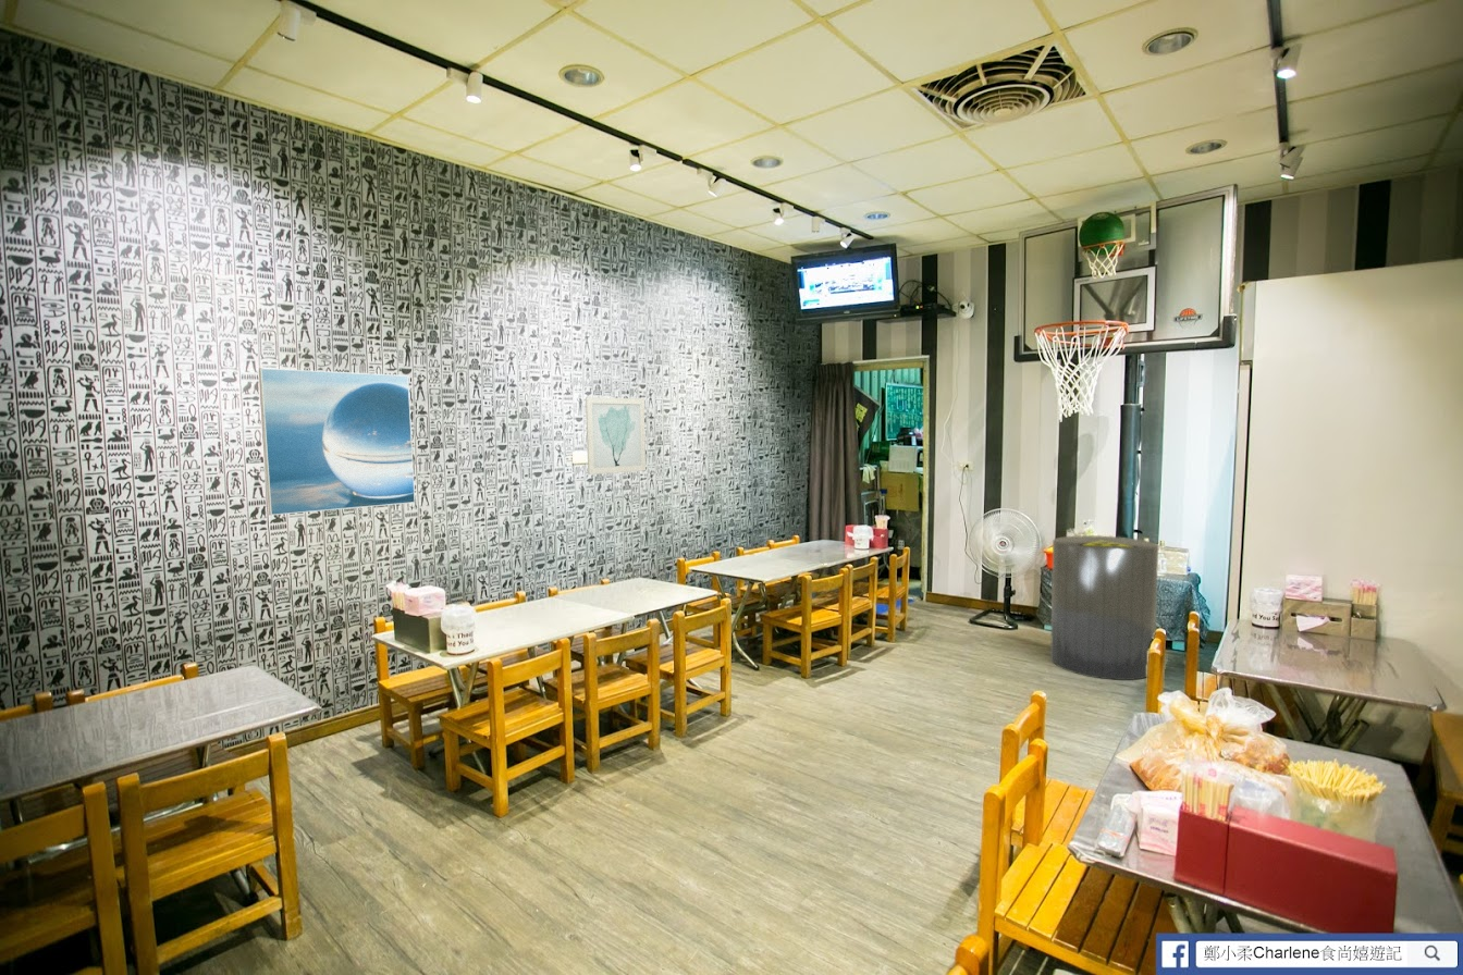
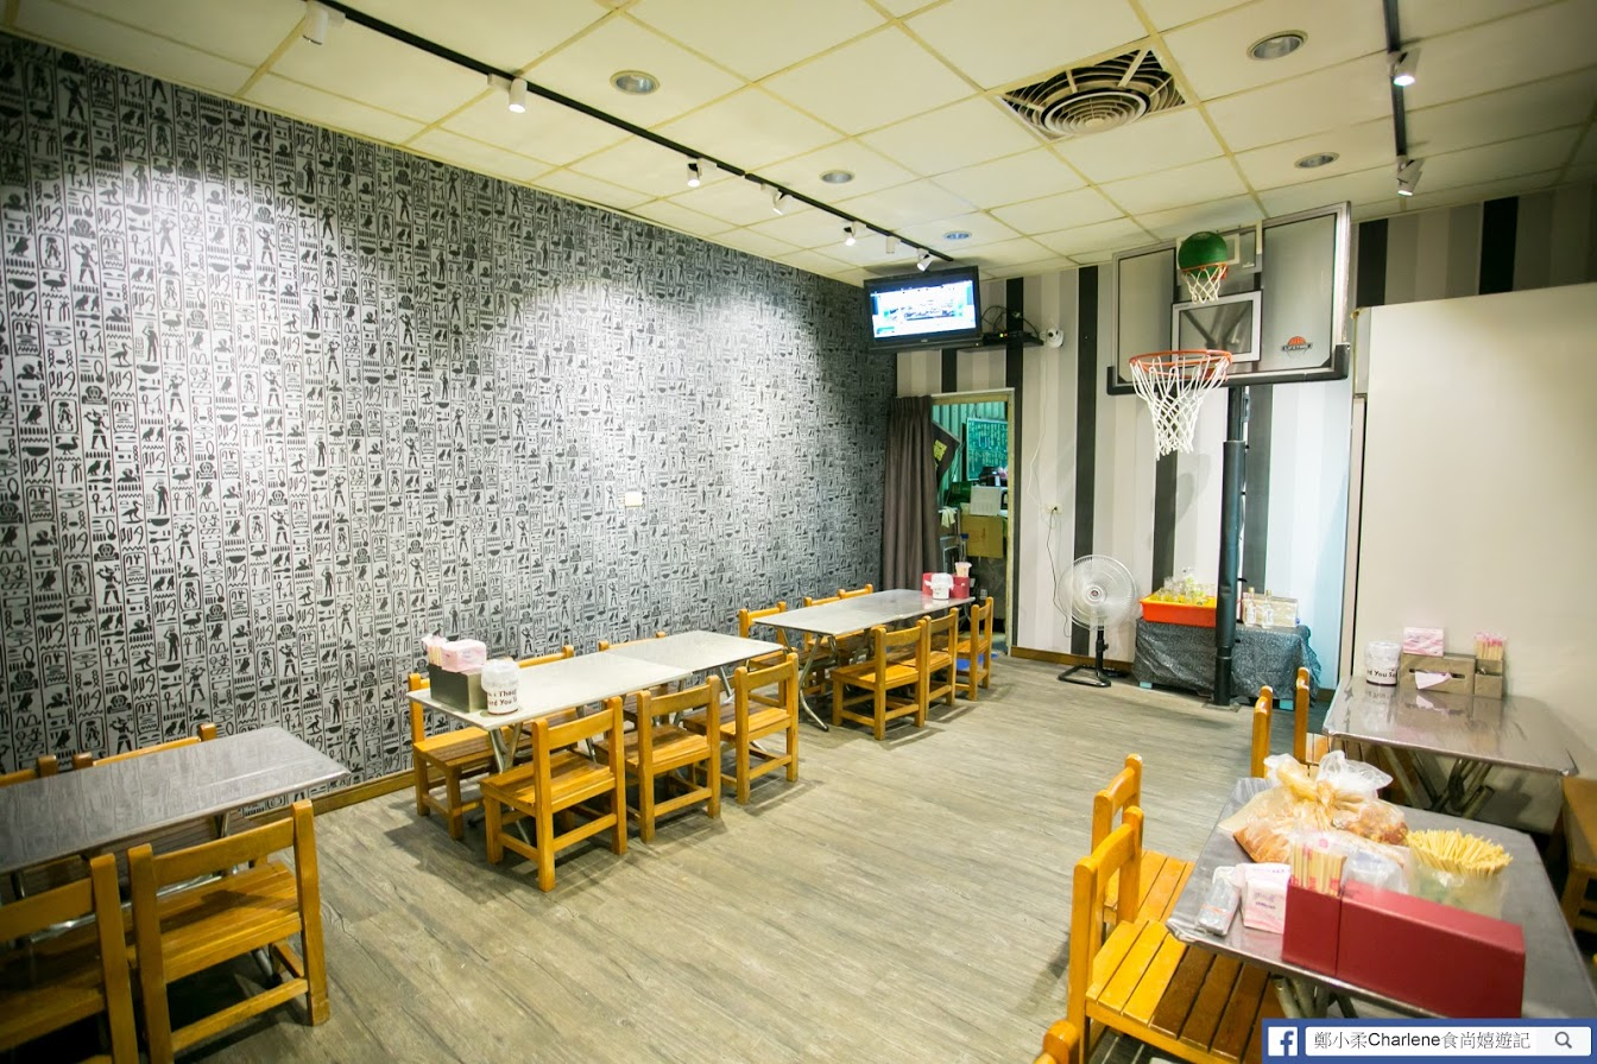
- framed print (343, 441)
- trash can (1102, 603)
- wall art (616, 435)
